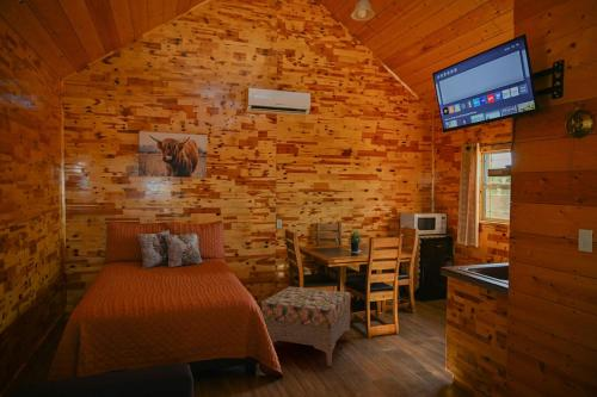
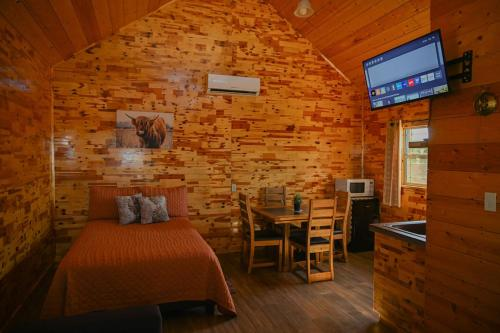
- ottoman (307, 320)
